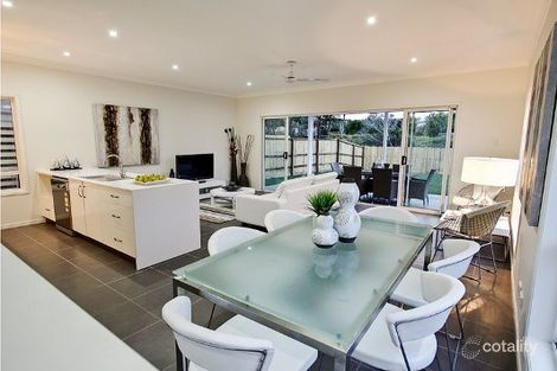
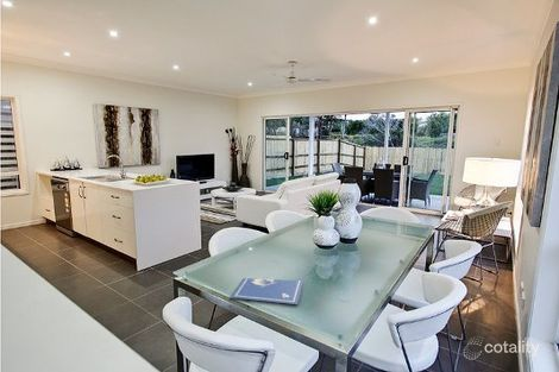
+ placemat (270, 285)
